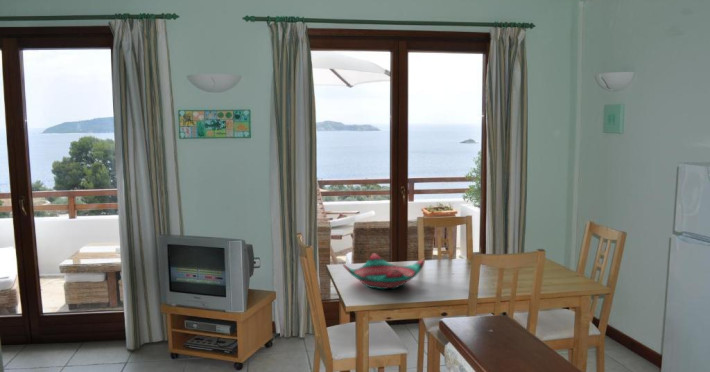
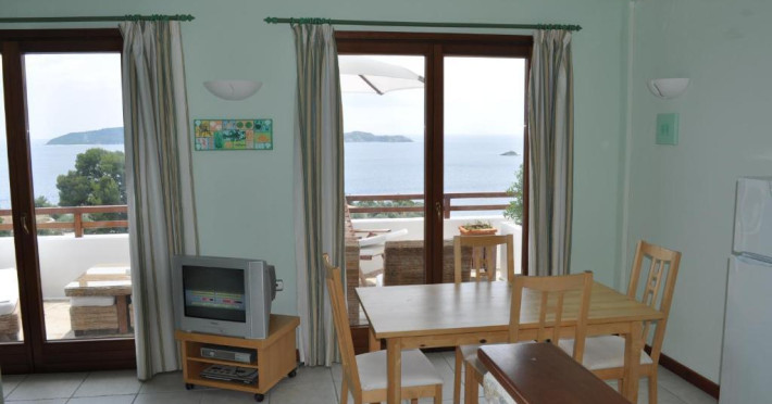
- decorative bowl (384, 272)
